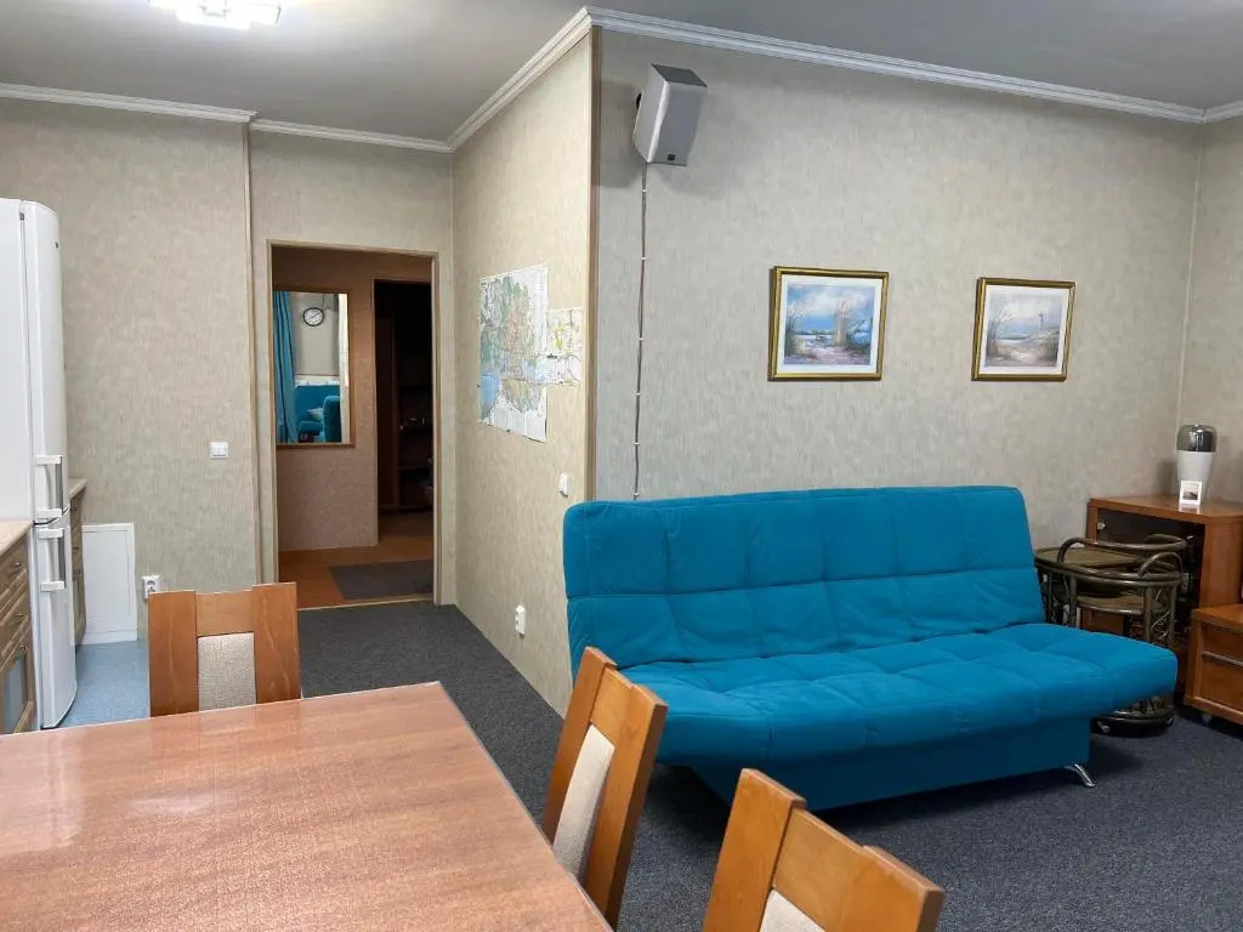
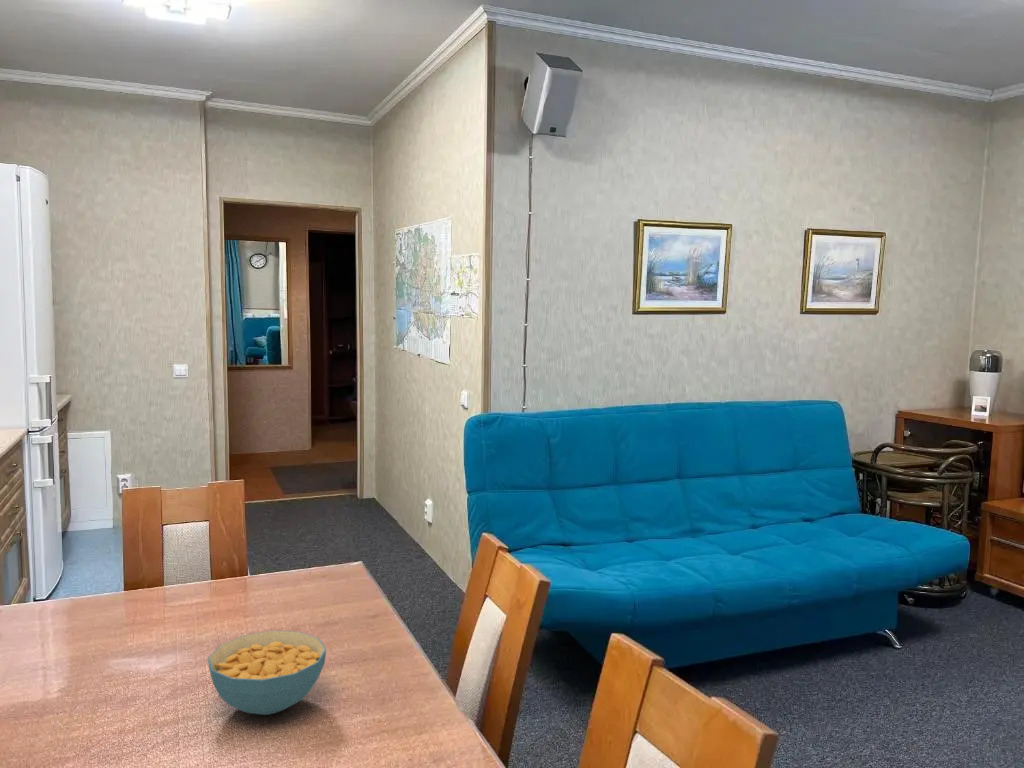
+ cereal bowl (268, 680)
